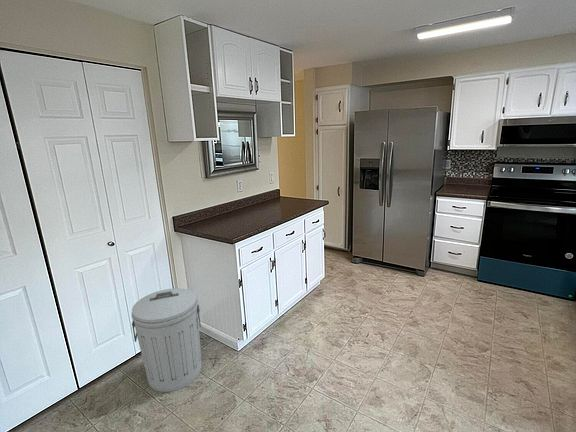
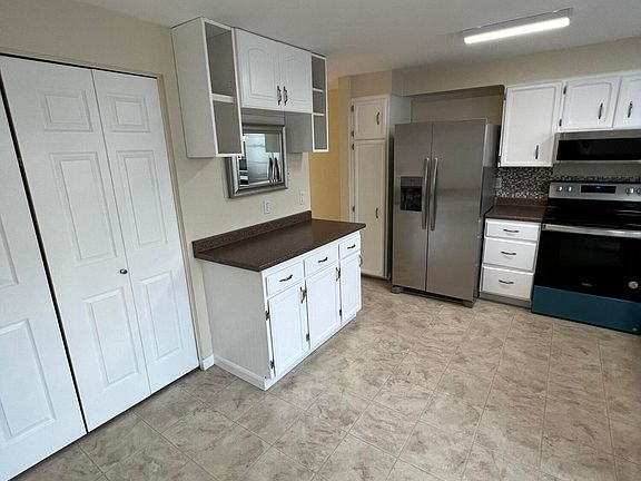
- trash can (169, 334)
